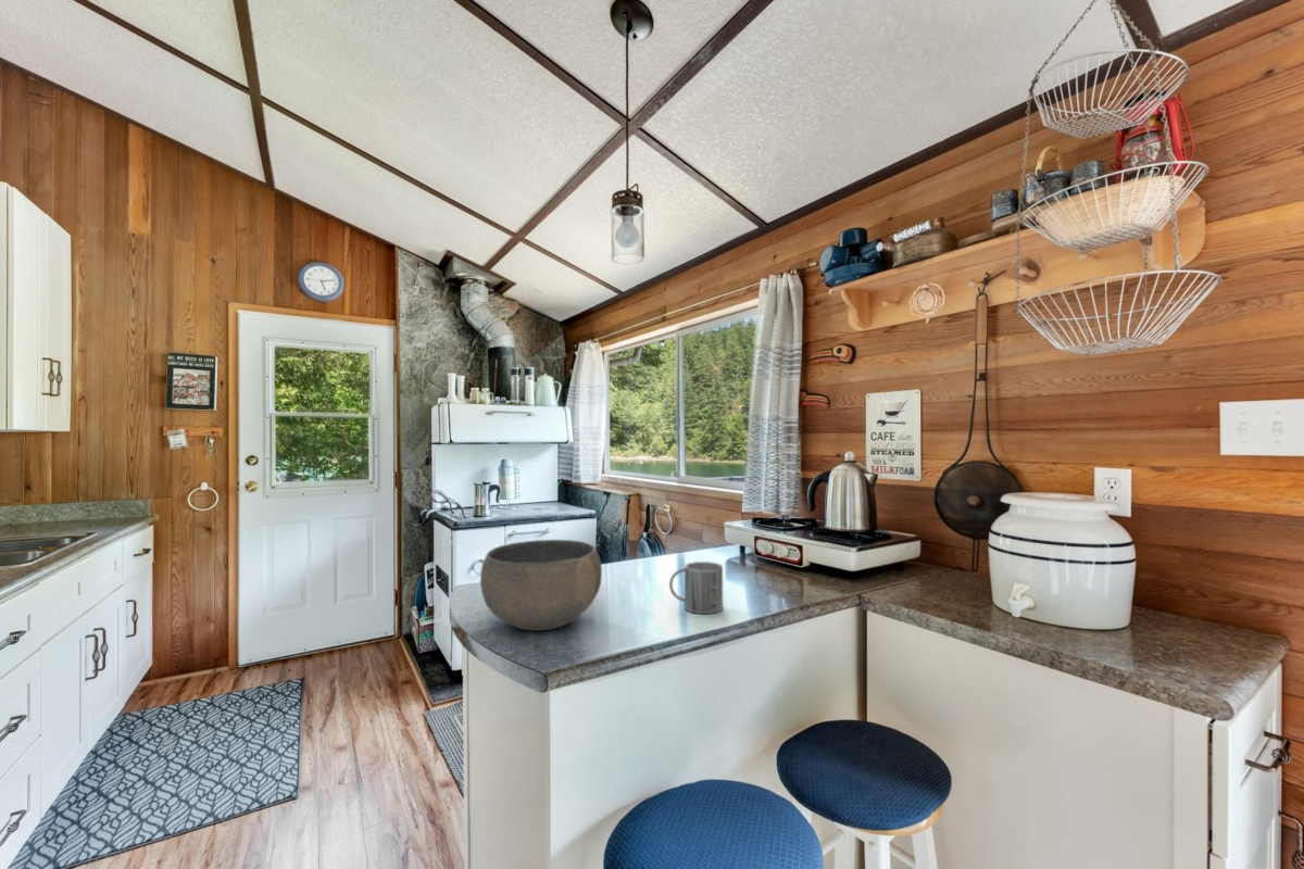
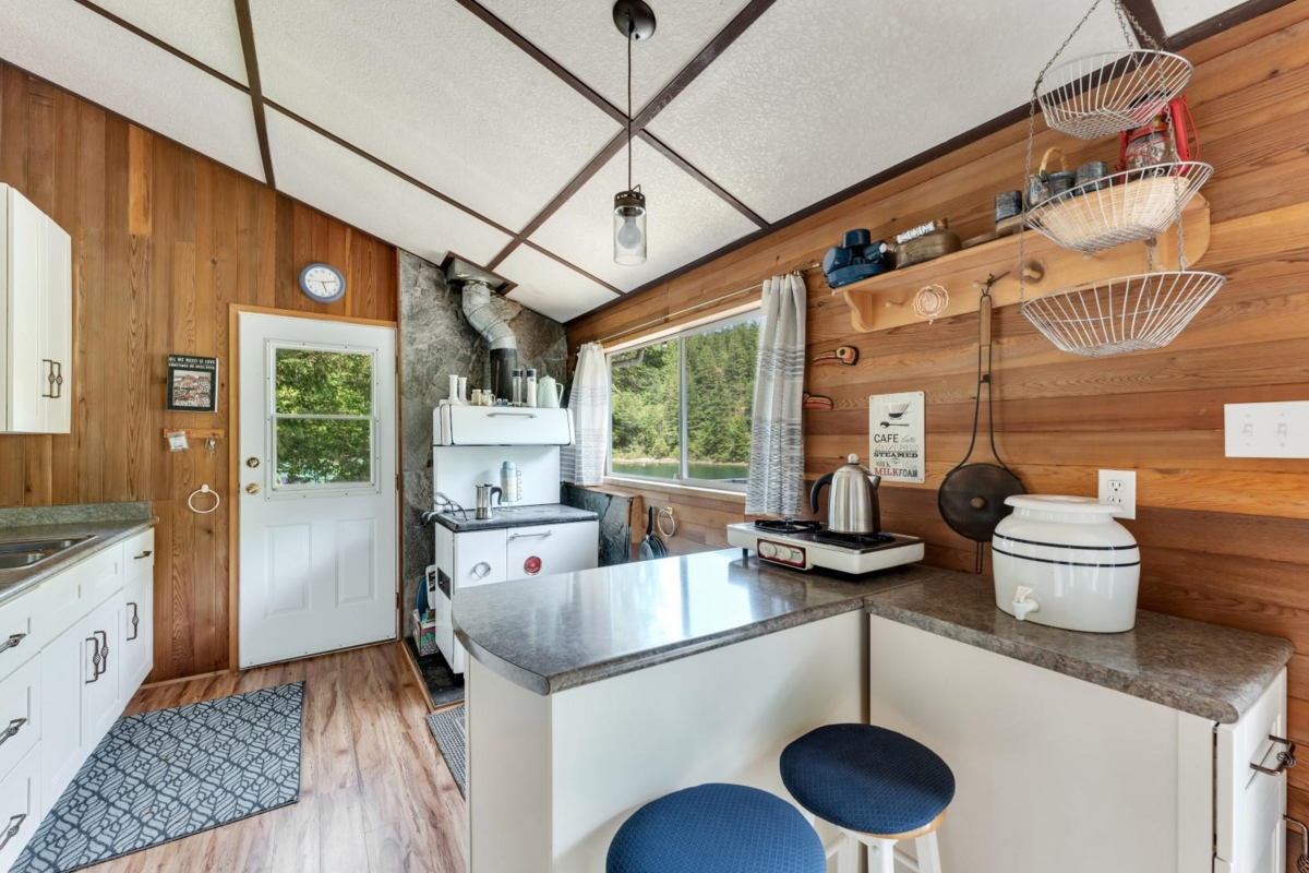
- mug (695, 587)
- bowl (542, 585)
